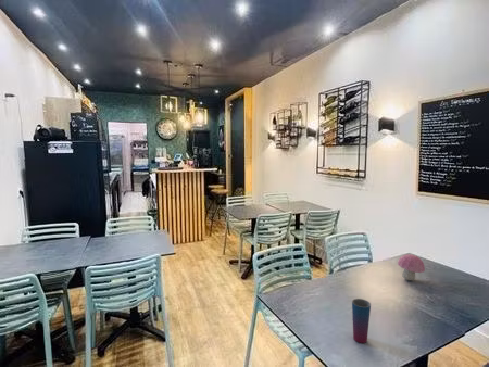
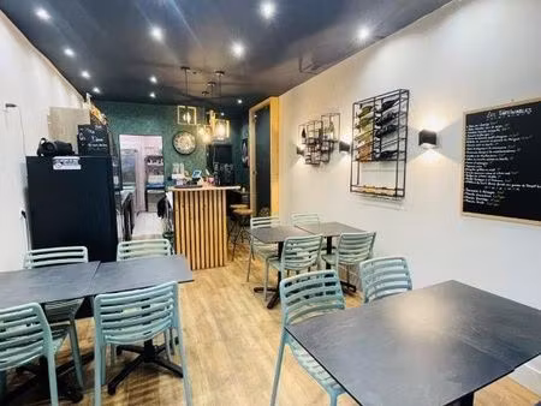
- decorative object (411, 267)
- cup (360, 320)
